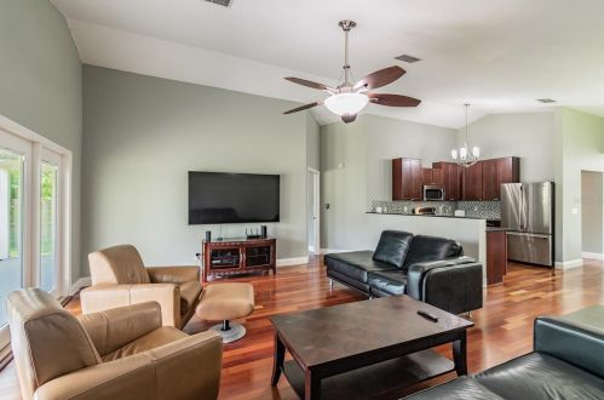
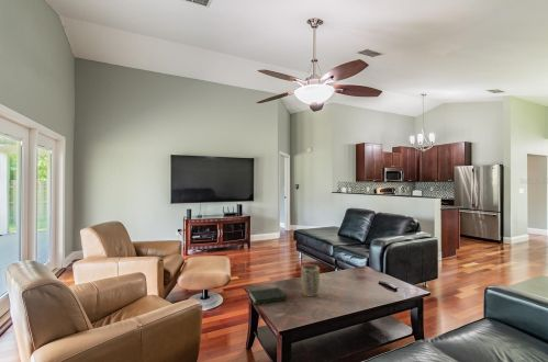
+ book (267, 295)
+ plant pot (310, 280)
